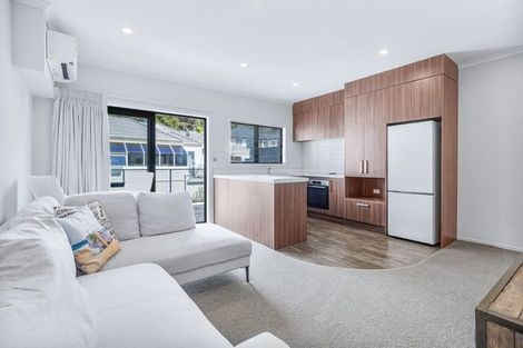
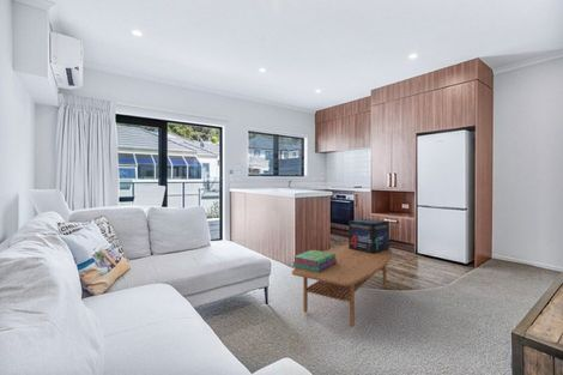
+ stack of books (314, 259)
+ decorative box (368, 235)
+ coffee table (349, 278)
